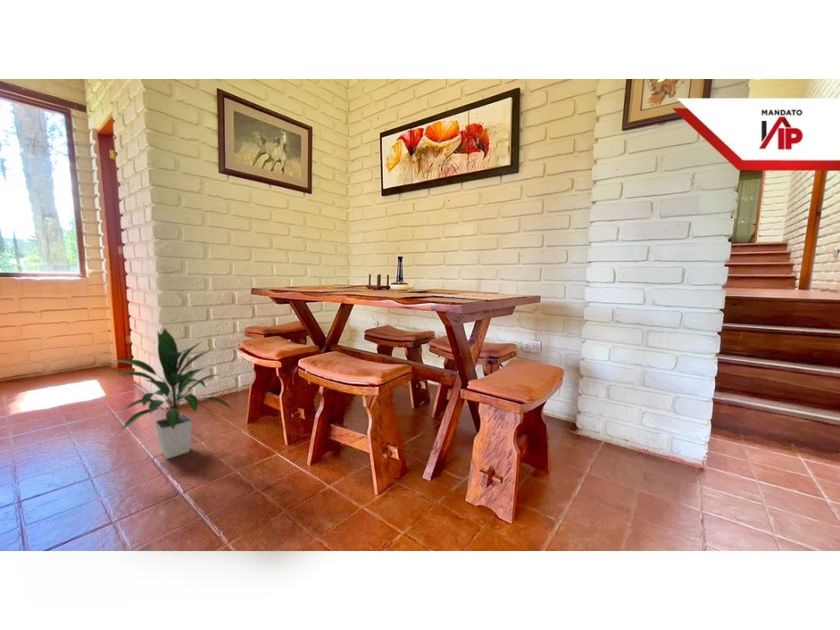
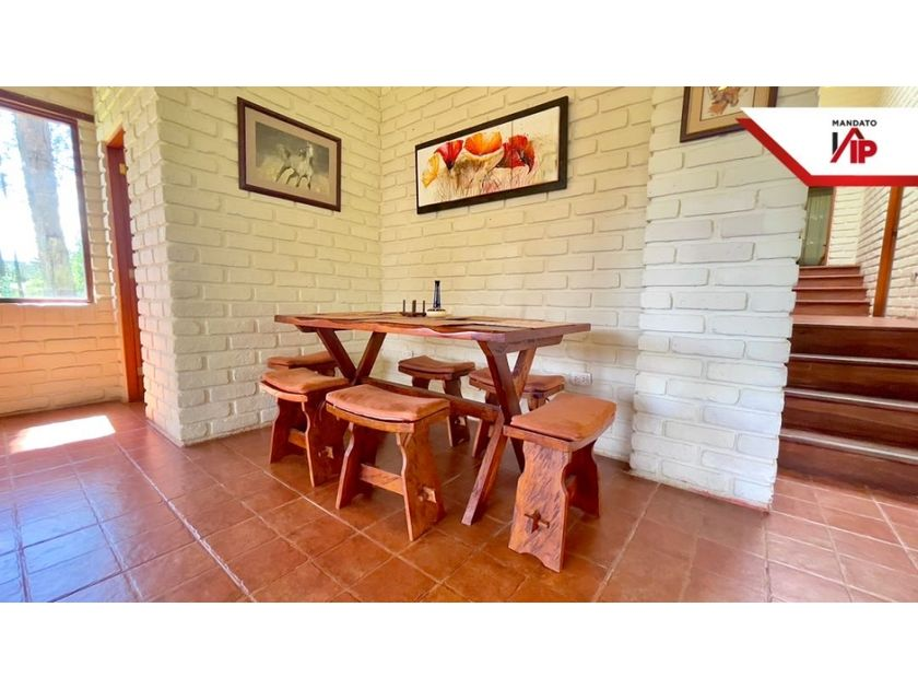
- indoor plant (175, 392)
